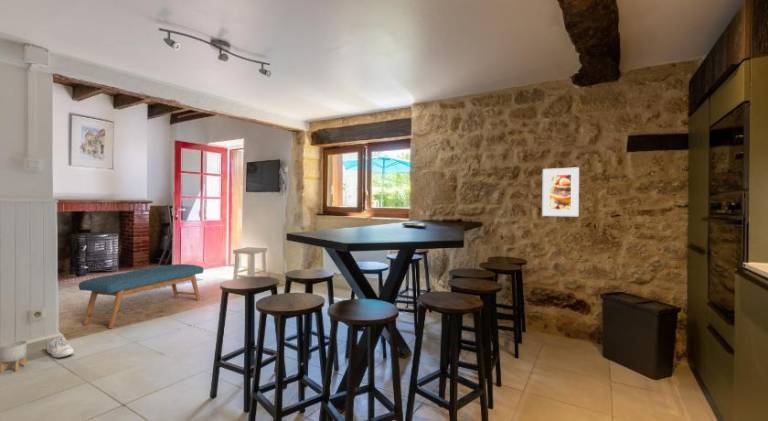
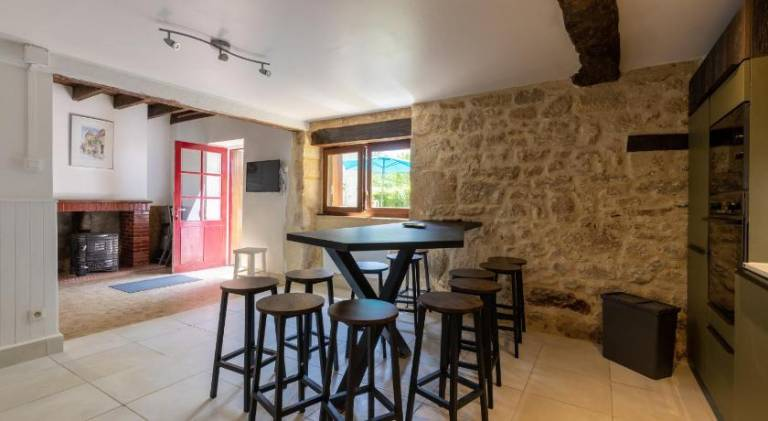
- planter (13, 356)
- shoe (61, 345)
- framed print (560, 192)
- bench (148, 289)
